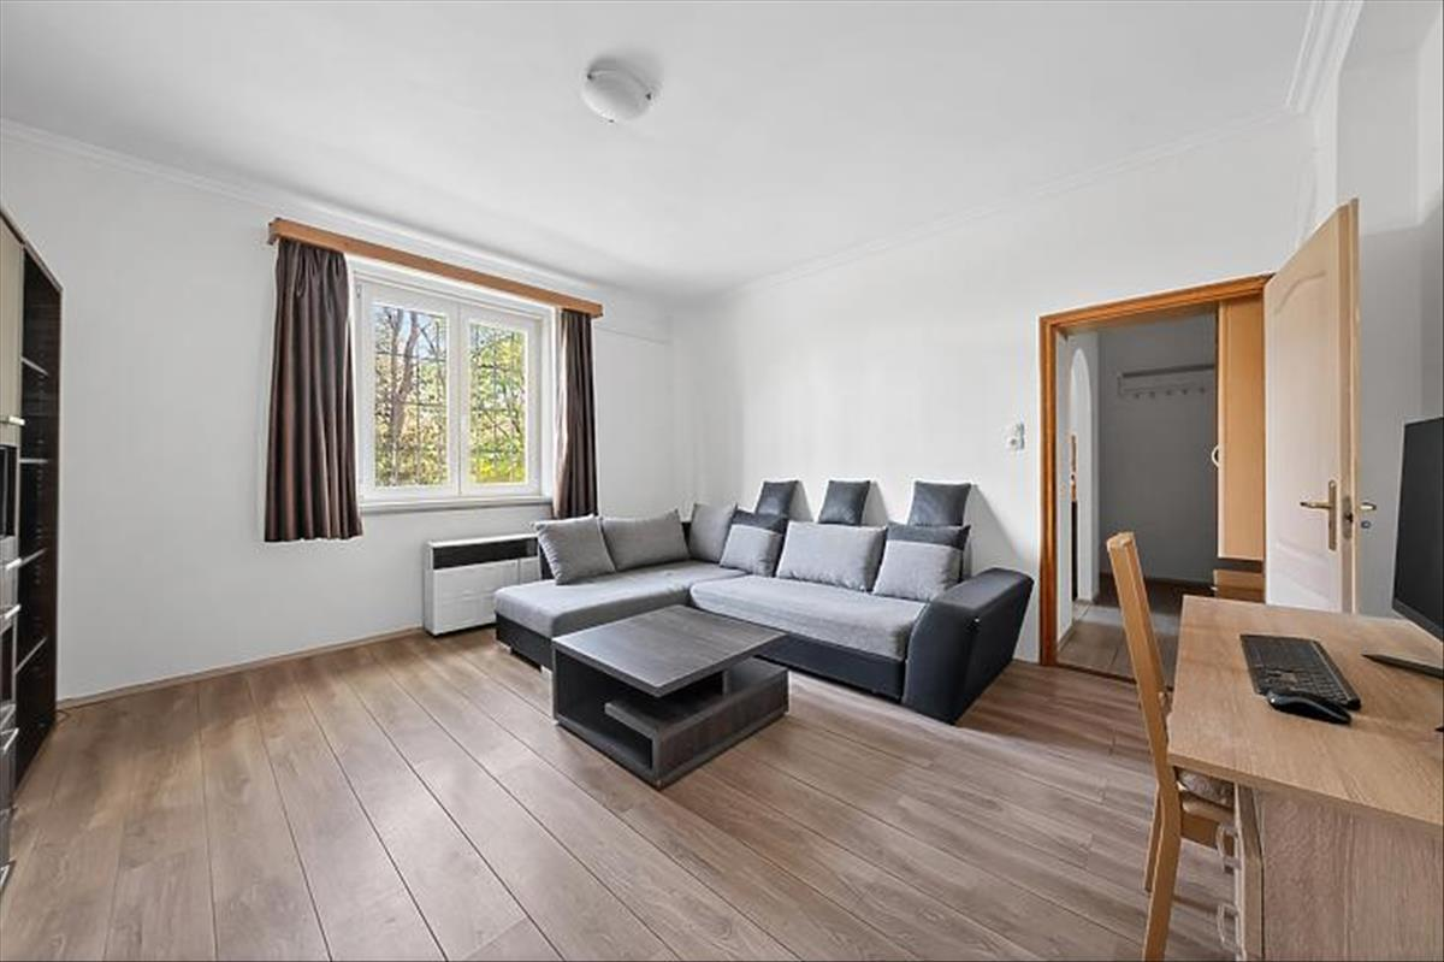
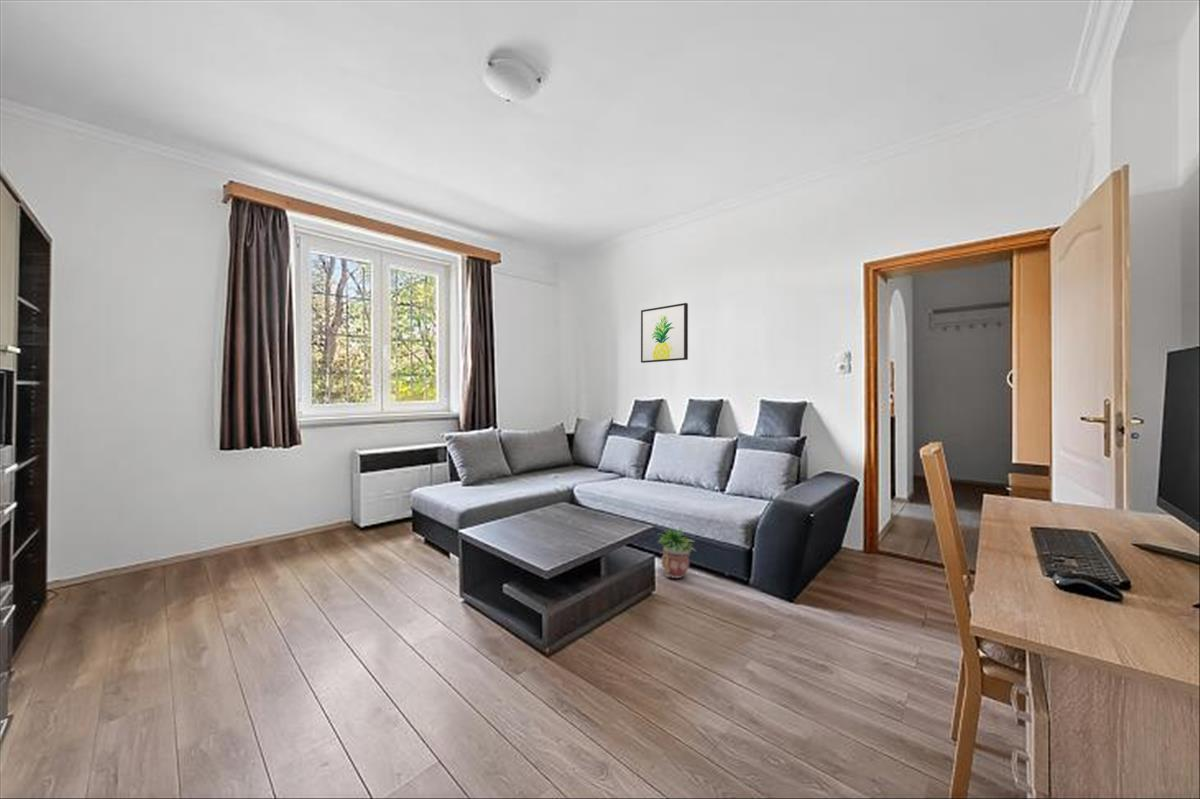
+ wall art (663, 334)
+ potted plant (676, 550)
